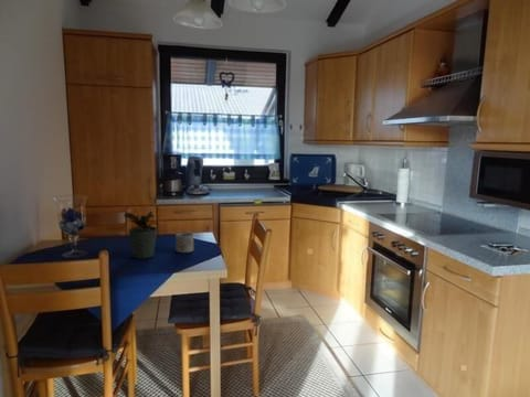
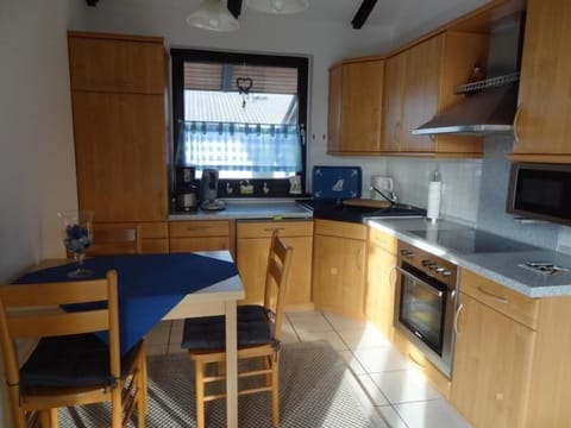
- potted plant (138, 229)
- mug (186, 240)
